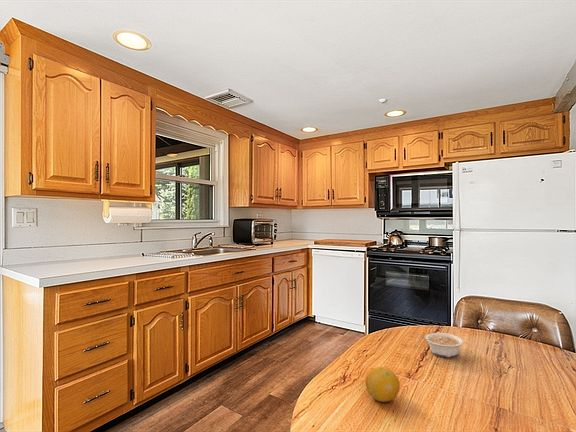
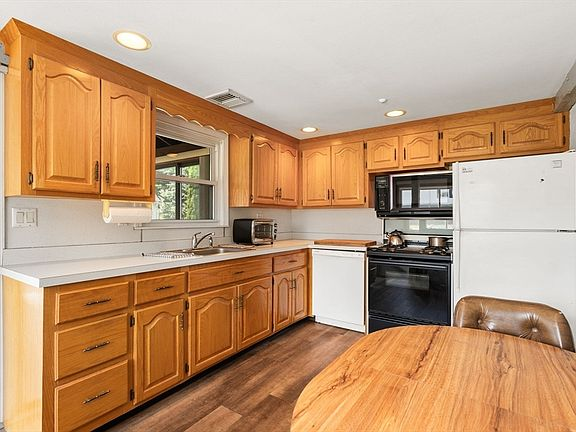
- legume (443, 344)
- fruit (382, 383)
